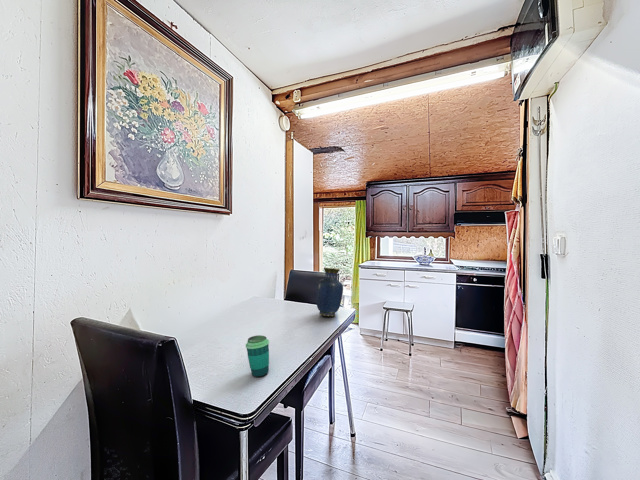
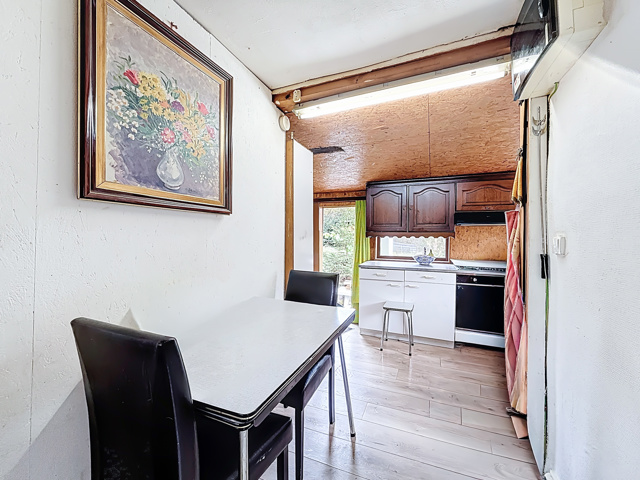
- vase (329, 291)
- cup (257, 355)
